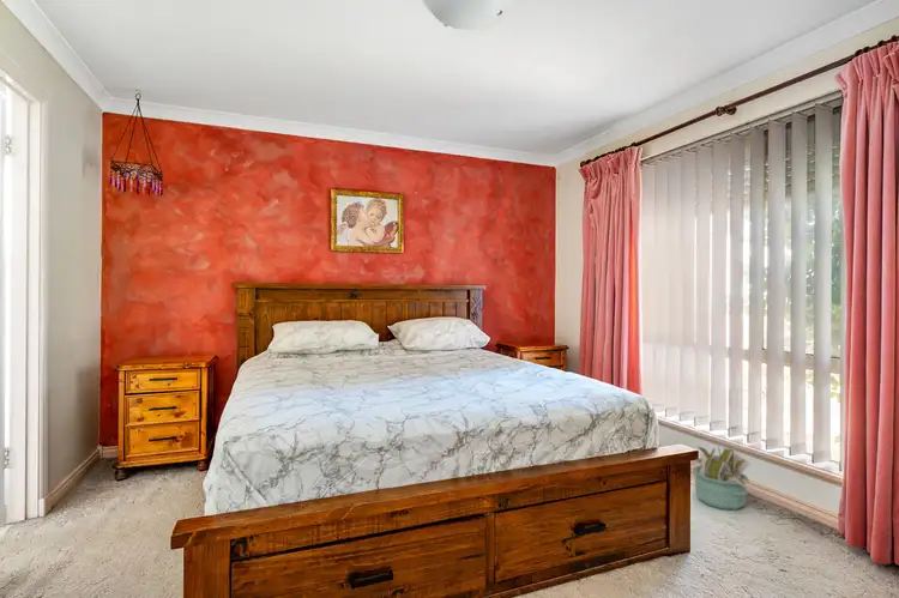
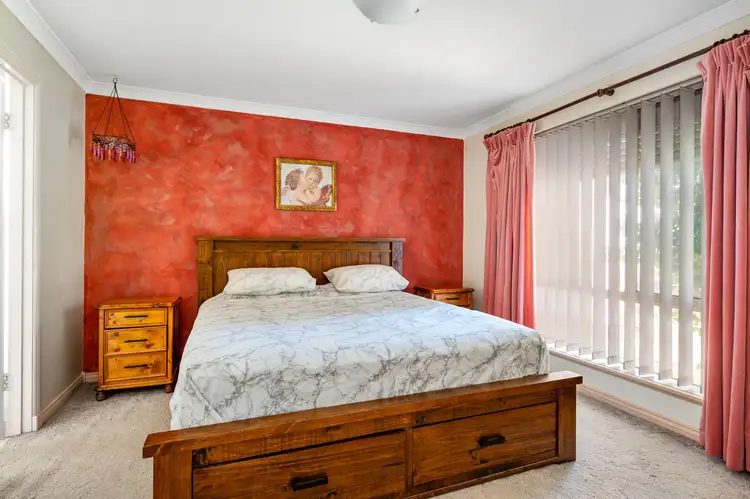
- decorative plant (720, 475)
